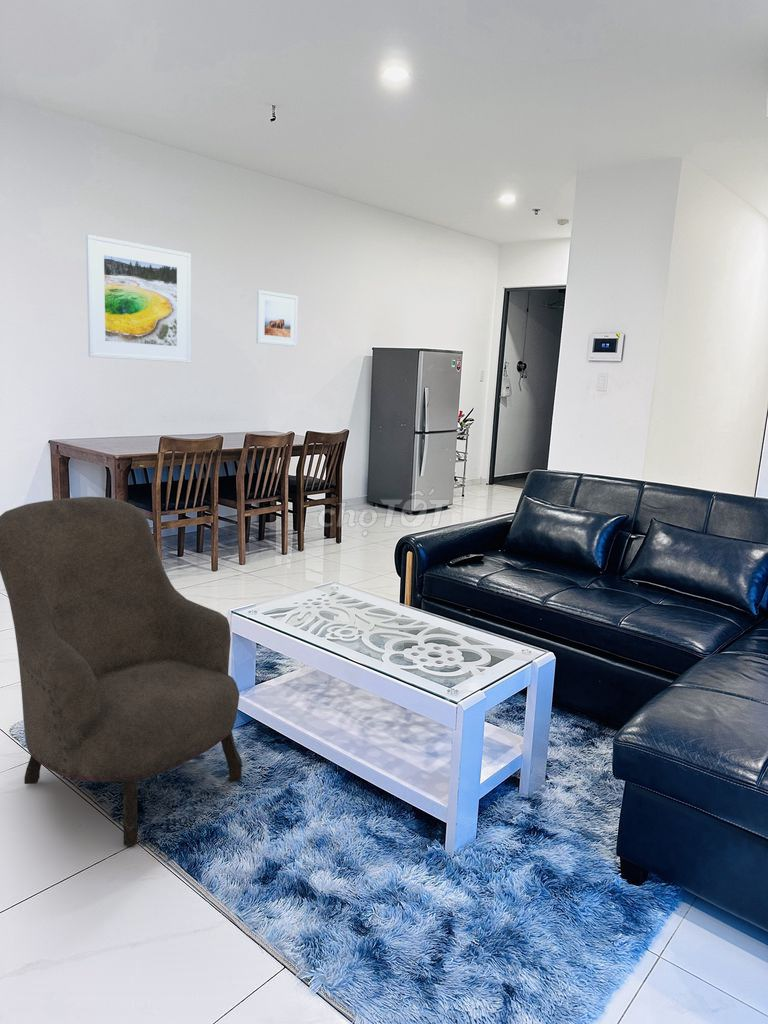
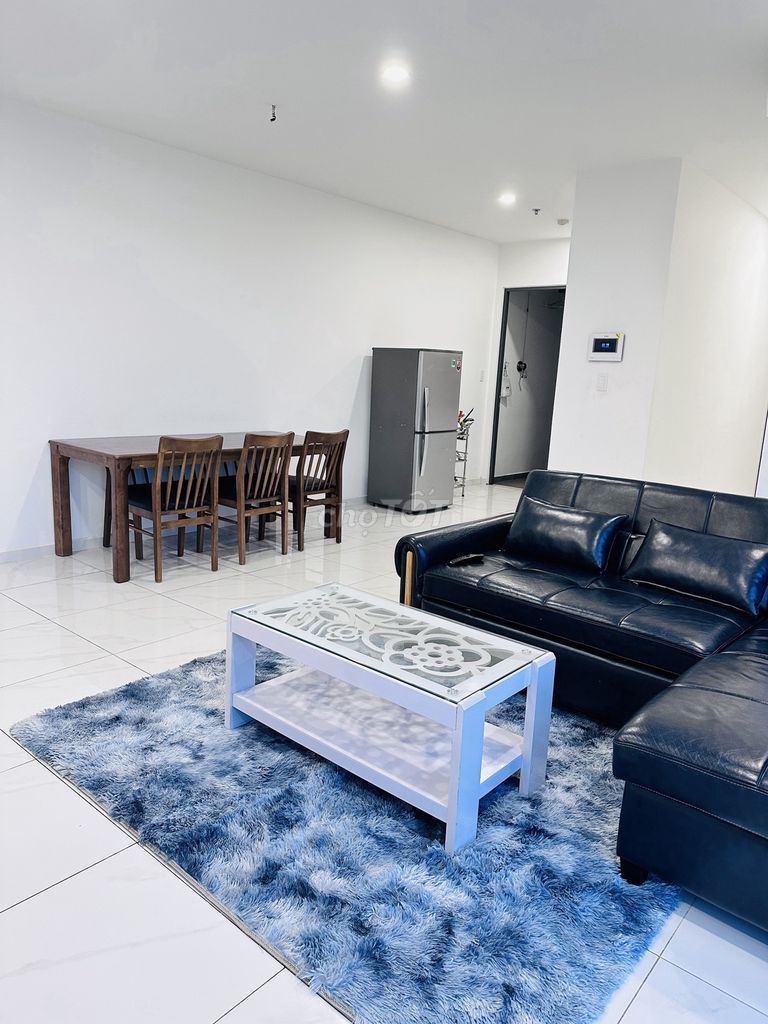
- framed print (141, 303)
- armchair (118, 647)
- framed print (277, 319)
